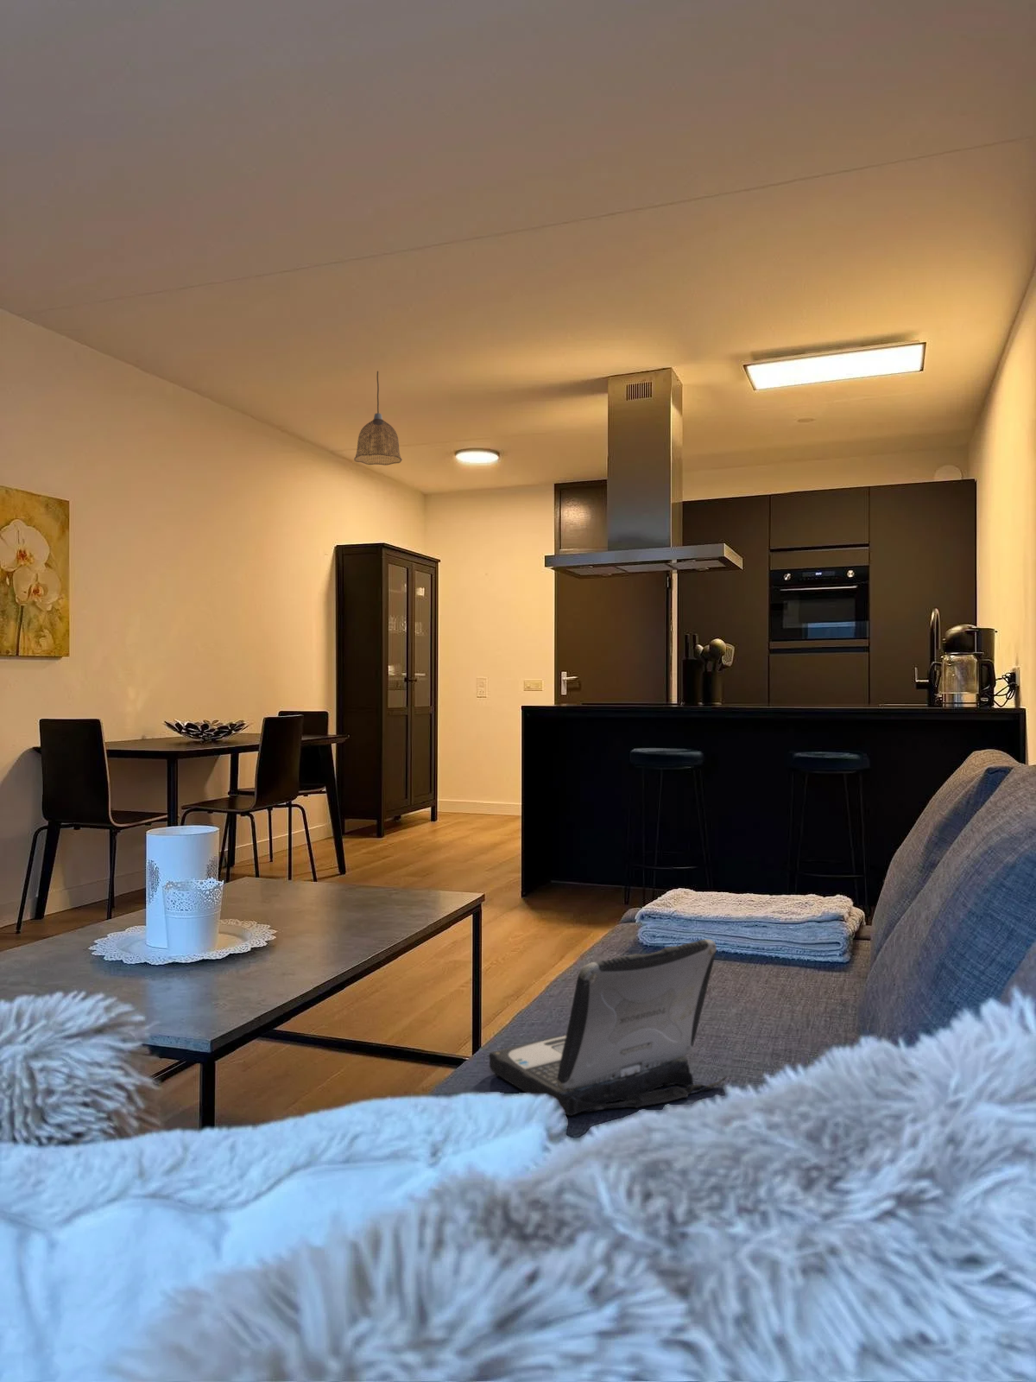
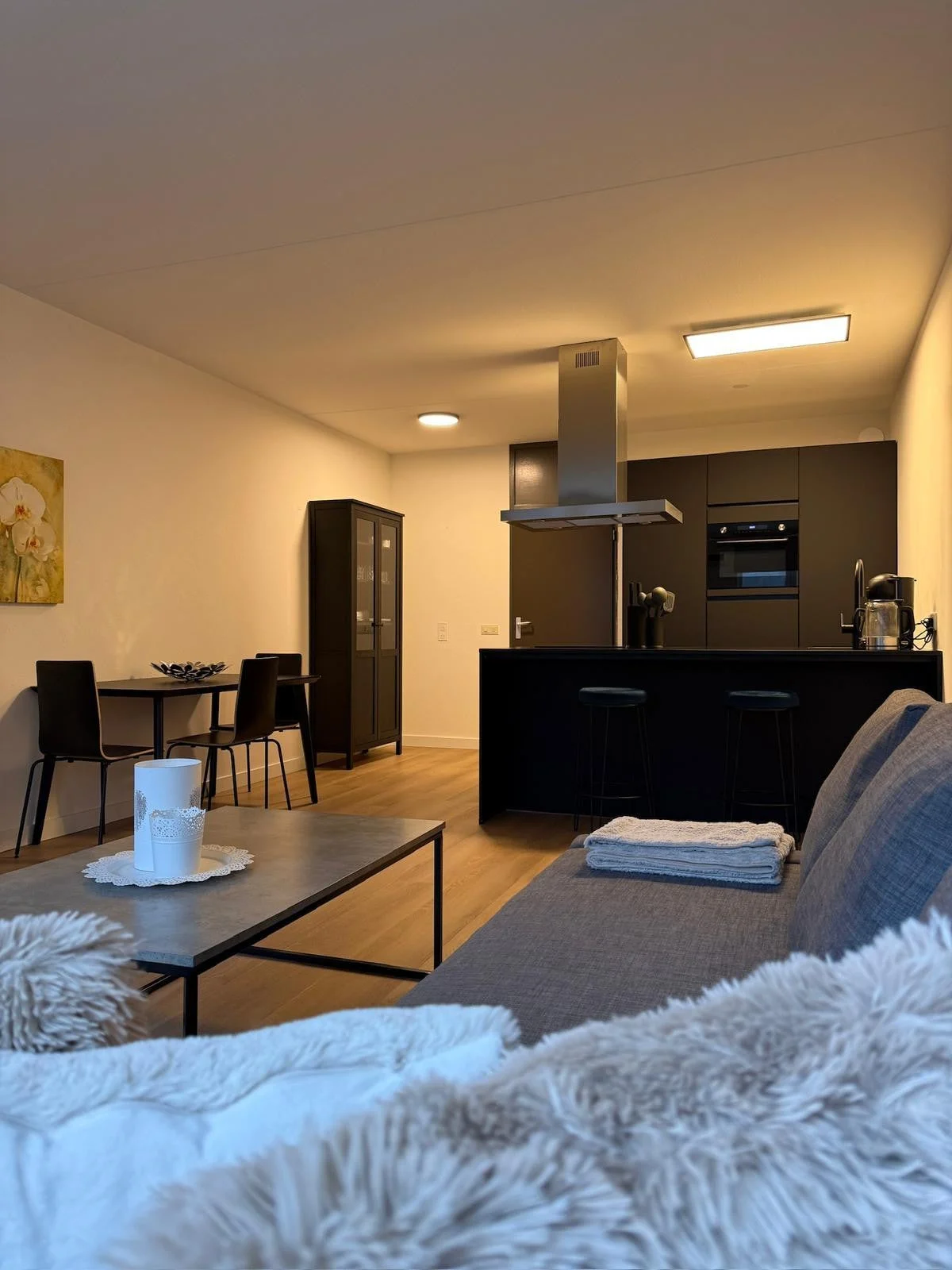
- pendant lamp (378, 416)
- laptop (604, 1008)
